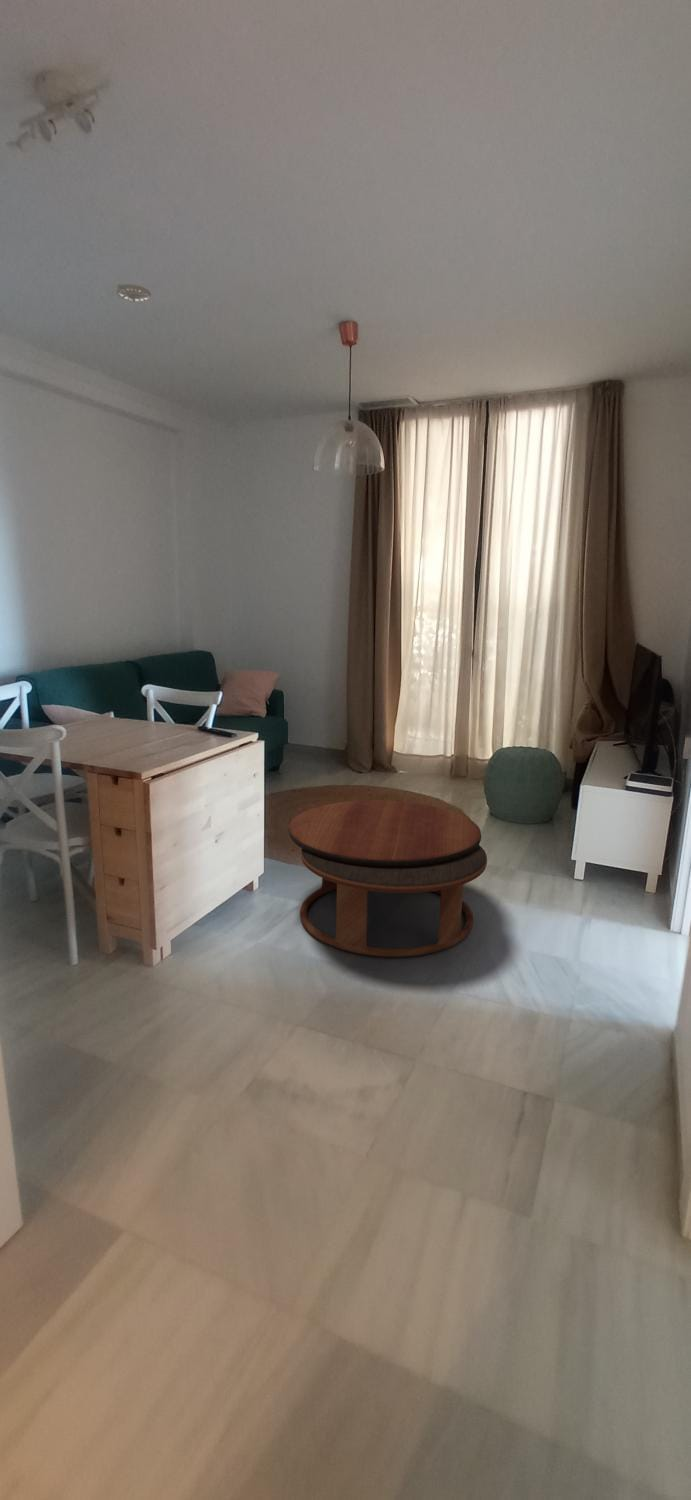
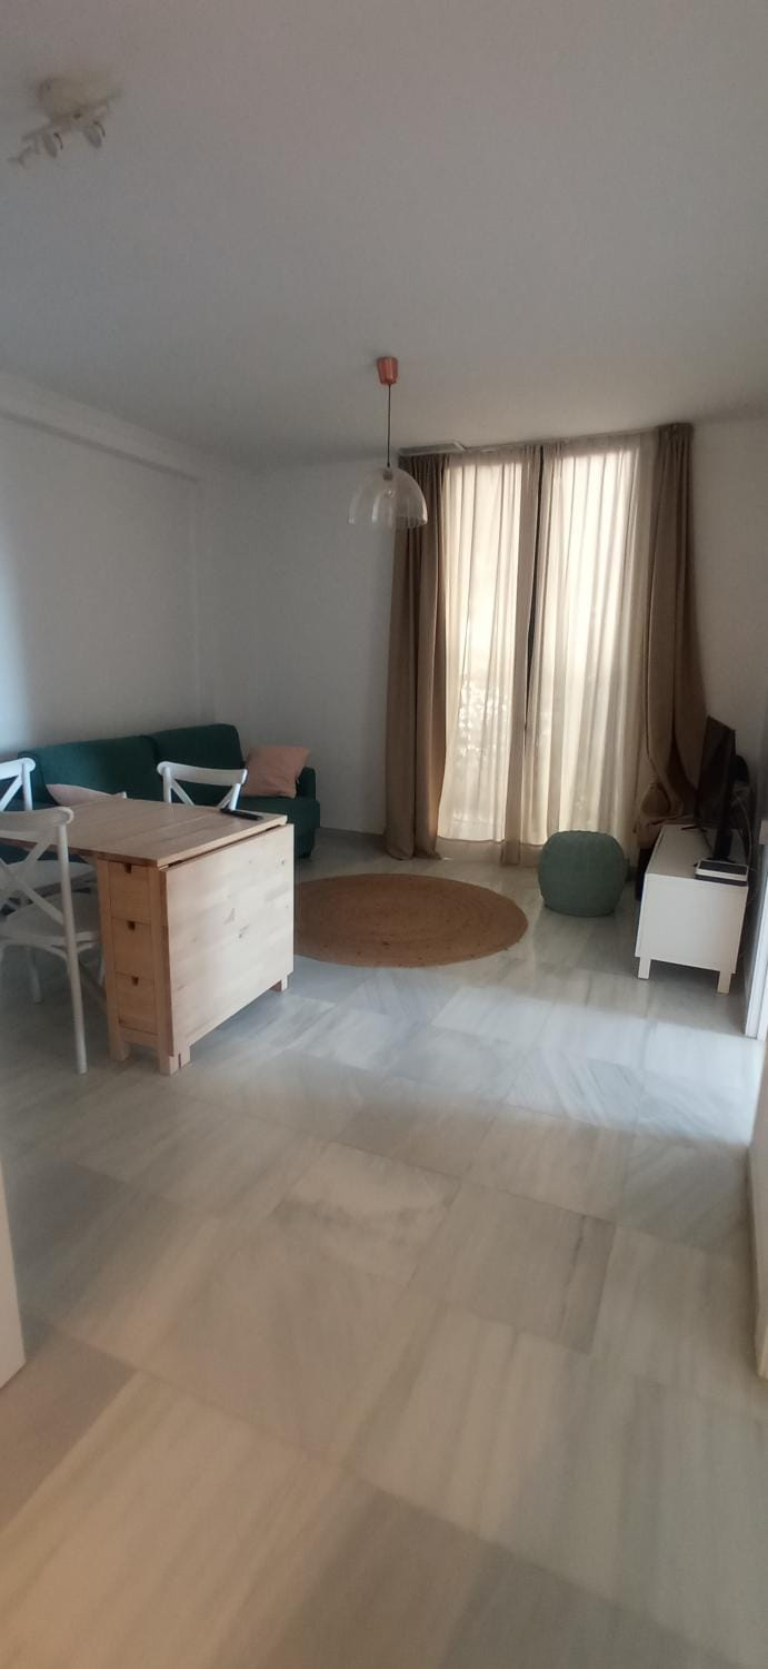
- smoke detector (133, 294)
- coffee table (386, 873)
